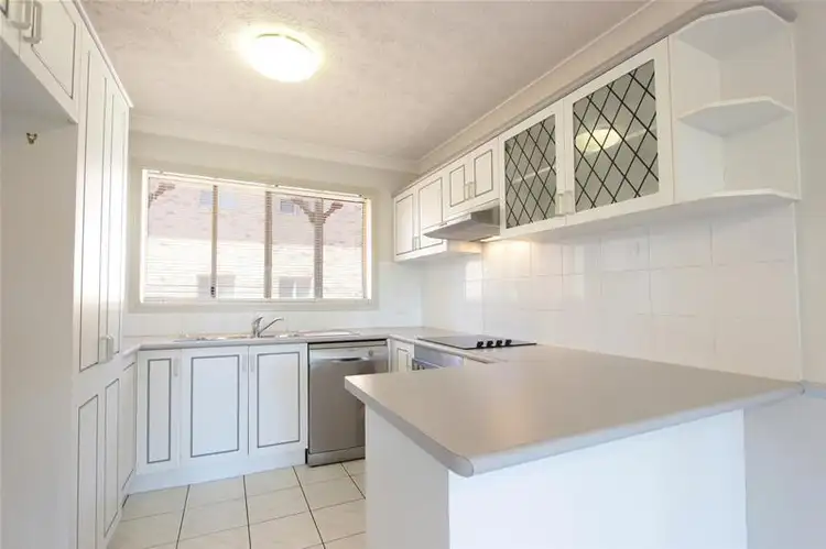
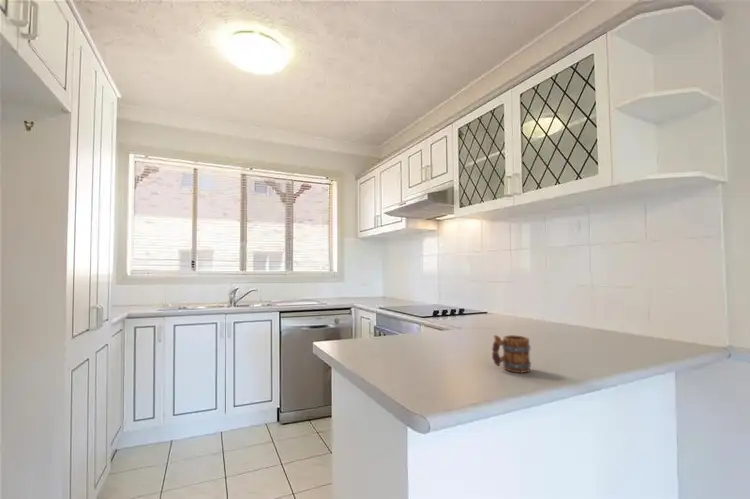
+ mug (511, 351)
